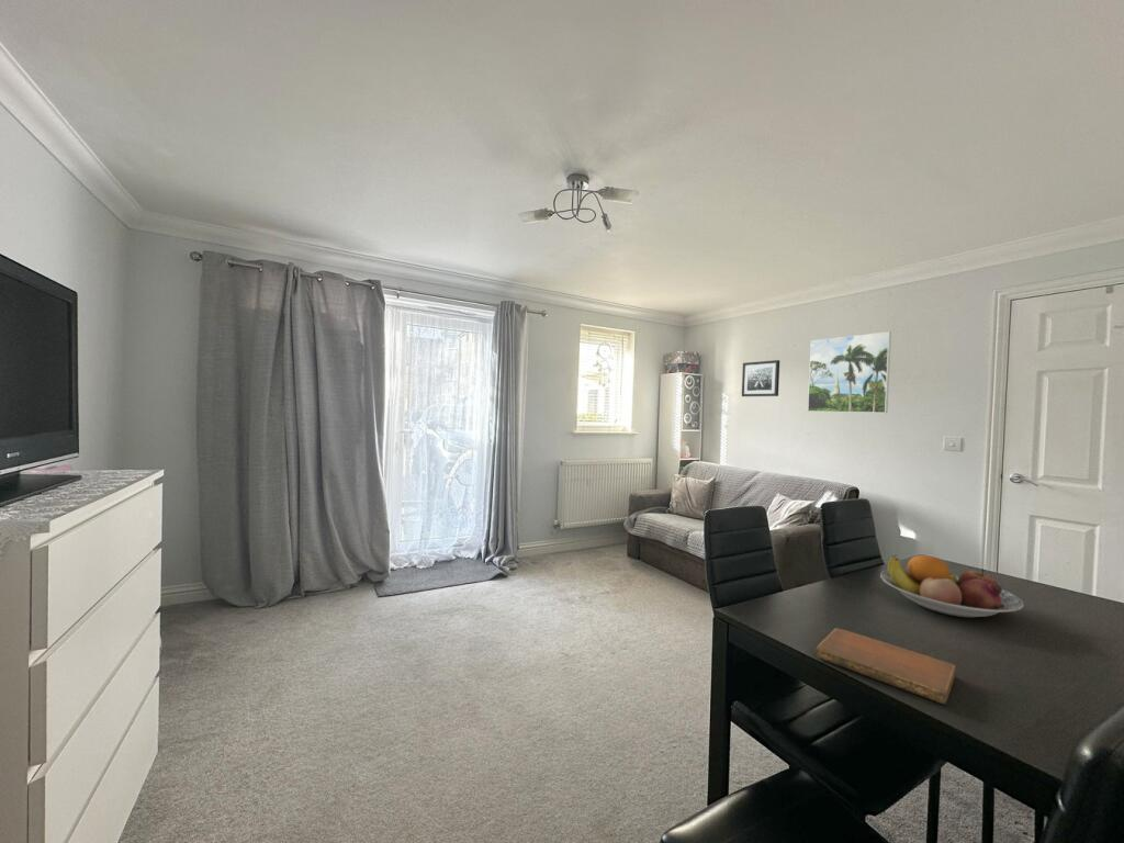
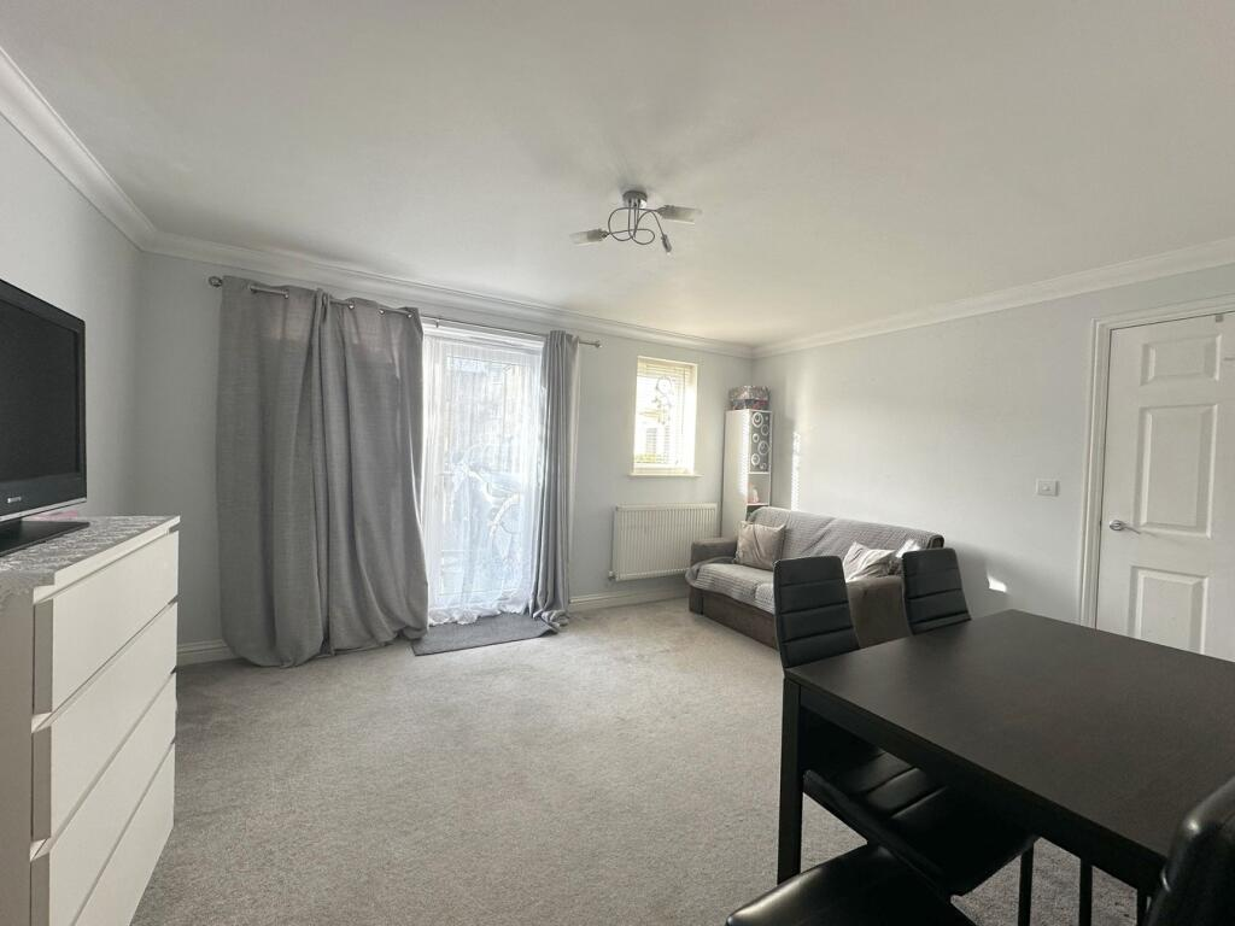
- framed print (846, 374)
- wall art (760, 379)
- notebook (883, 661)
- fruit bowl (946, 582)
